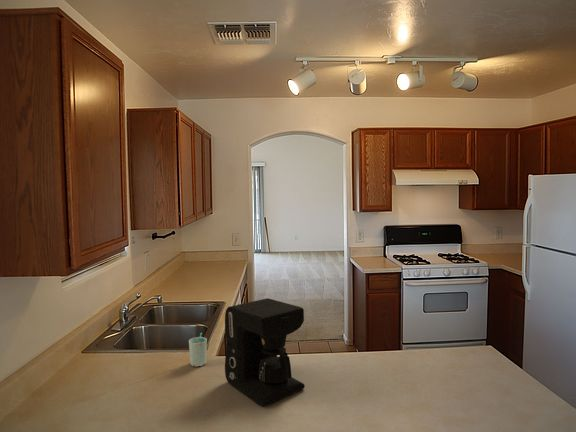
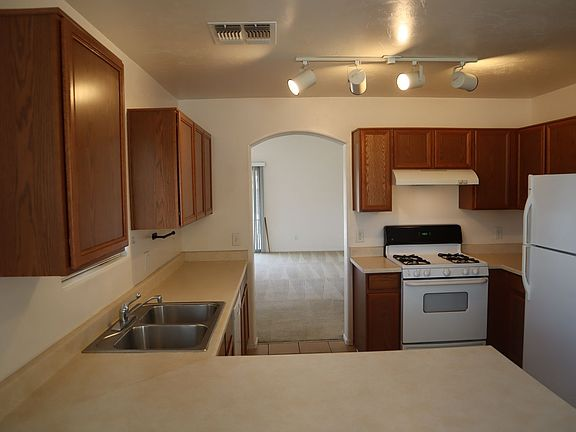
- cup (198, 349)
- coffee maker (264, 346)
